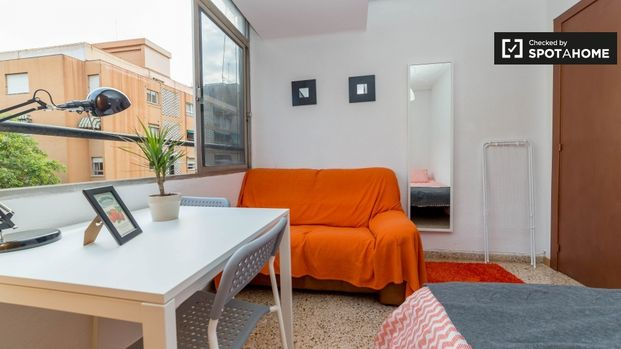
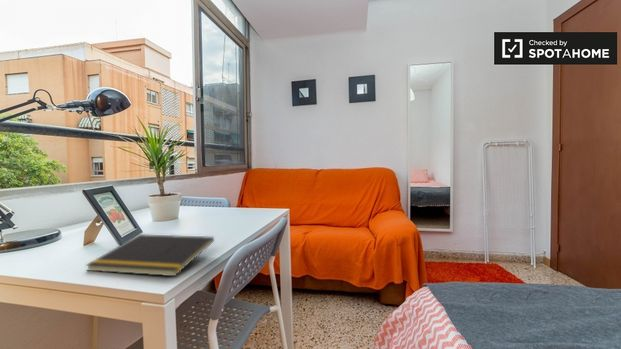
+ notepad (155, 252)
